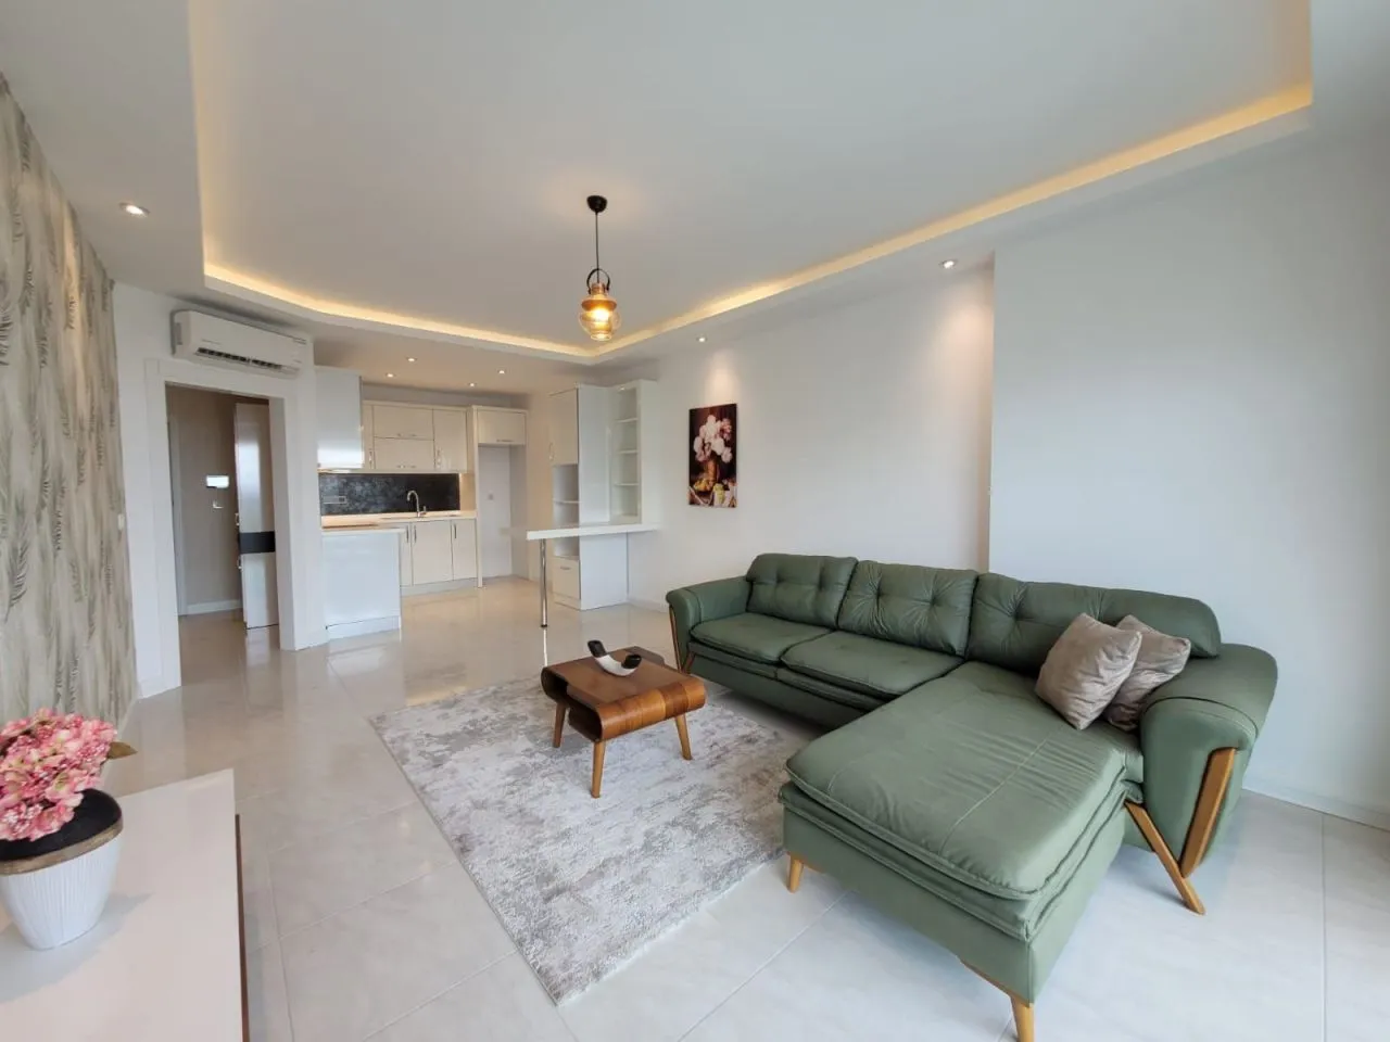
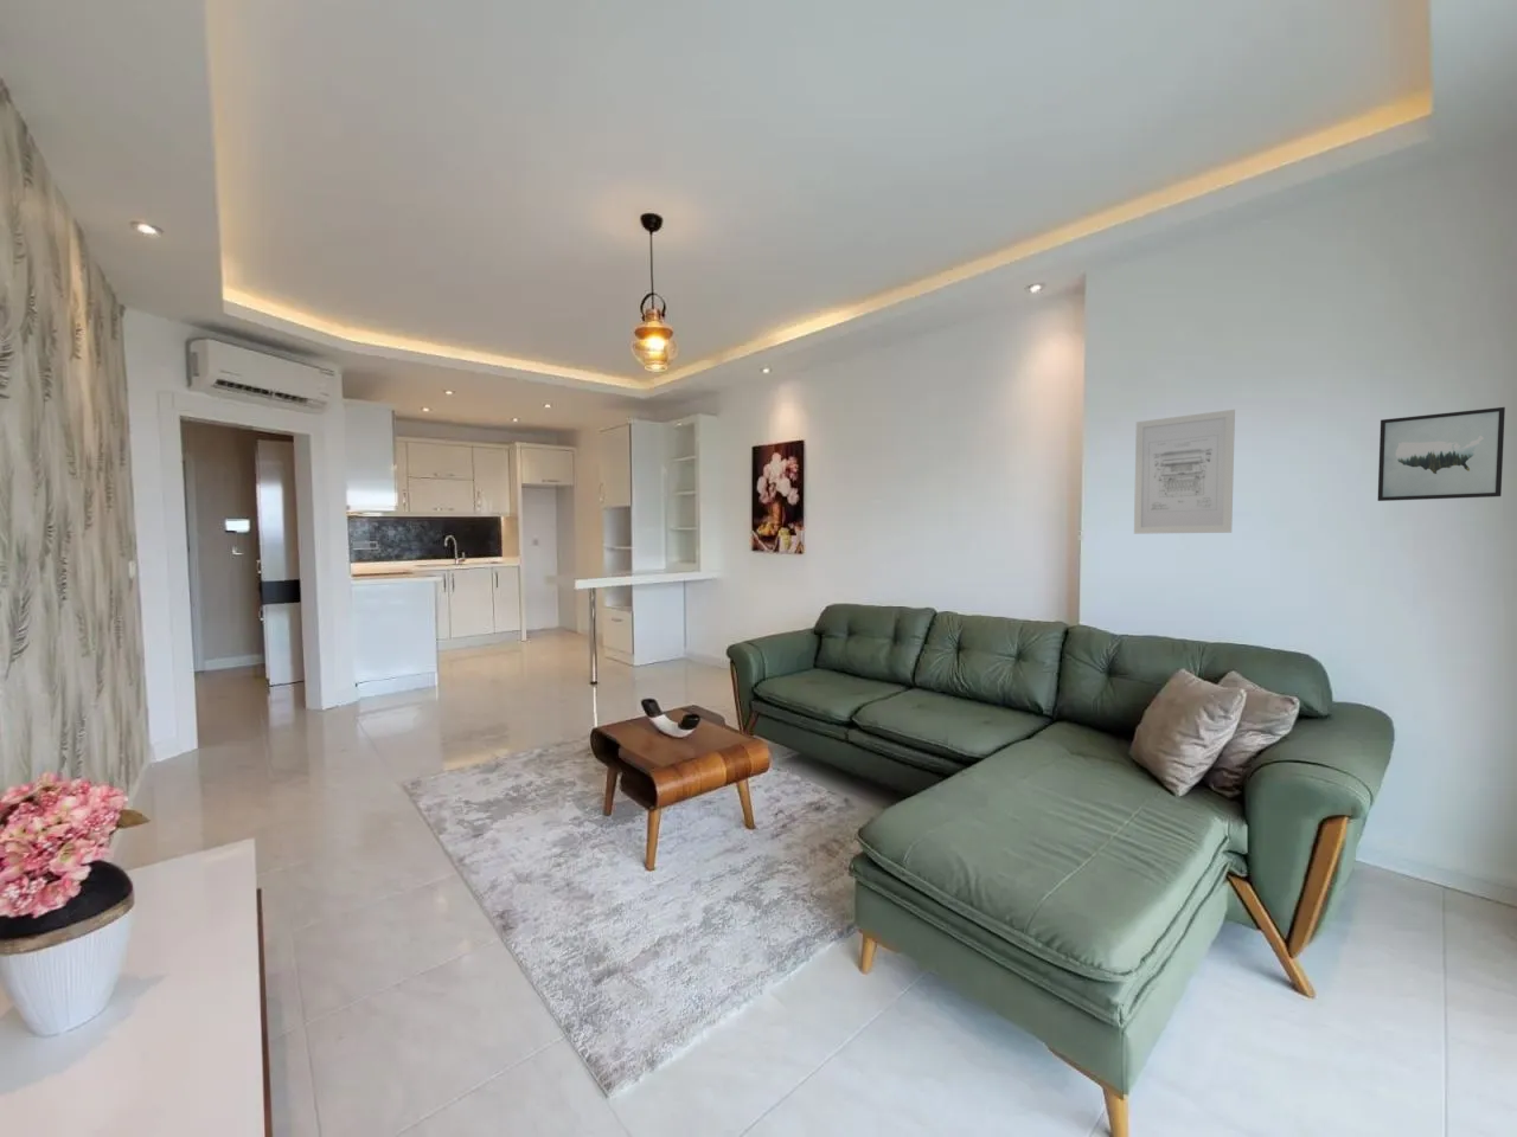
+ wall art (1181, 475)
+ wall art (1438, 456)
